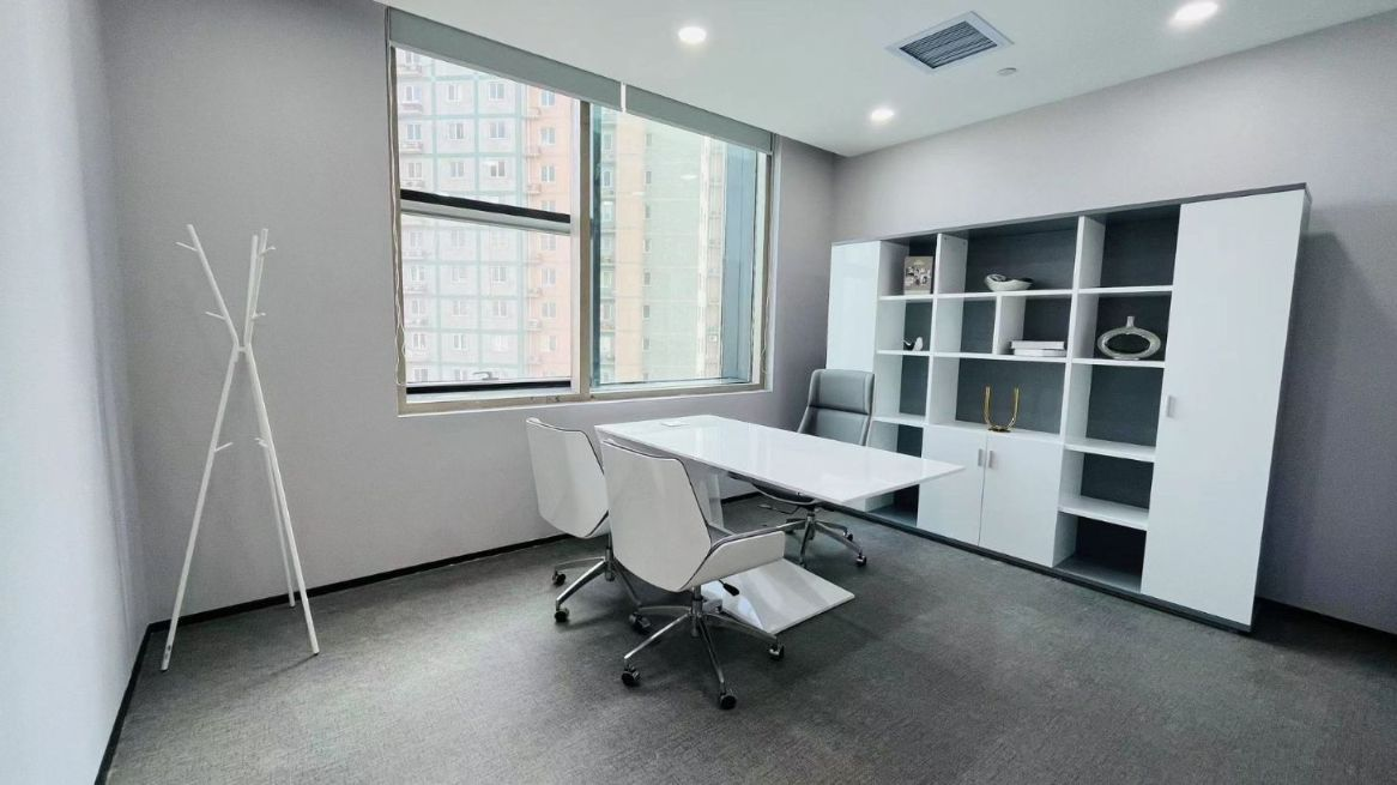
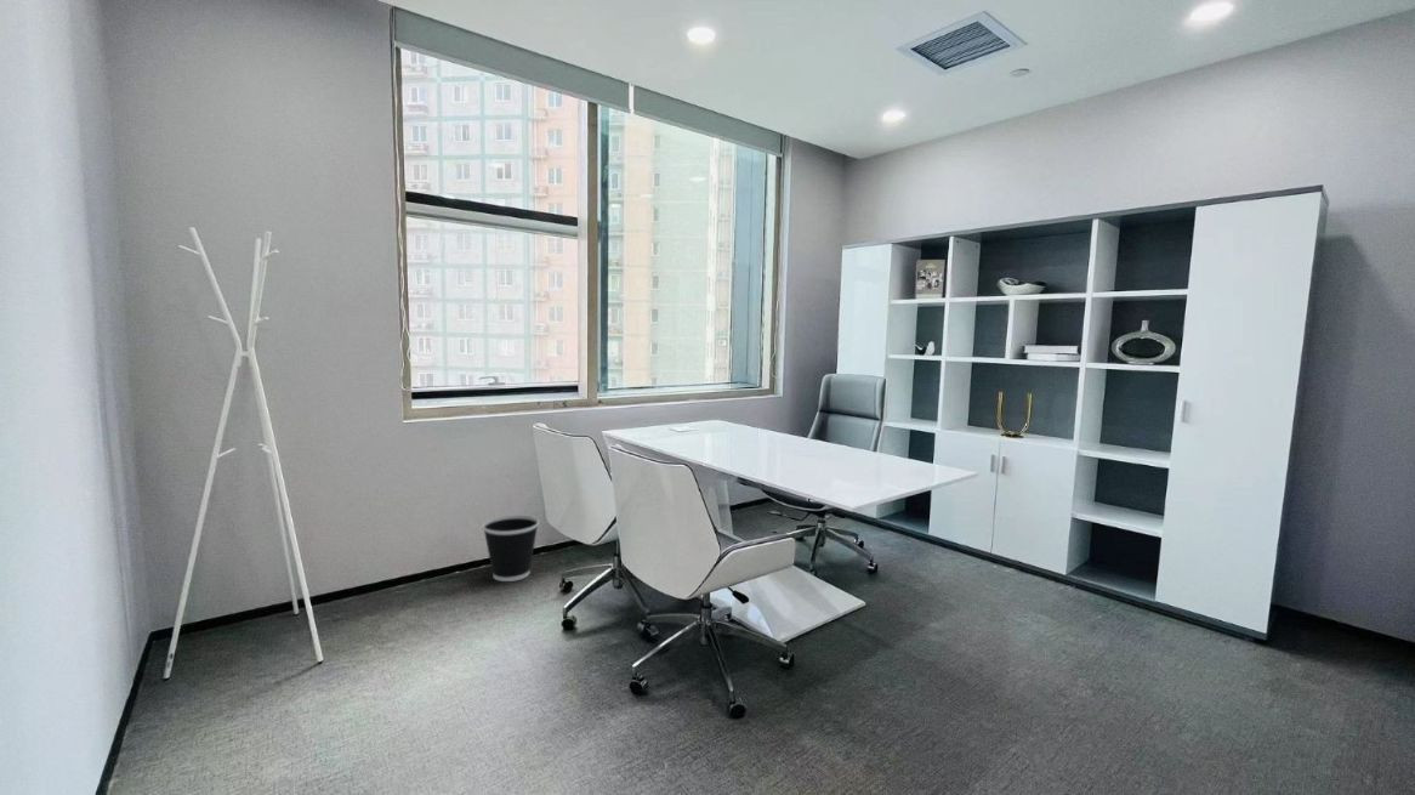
+ wastebasket (511, 549)
